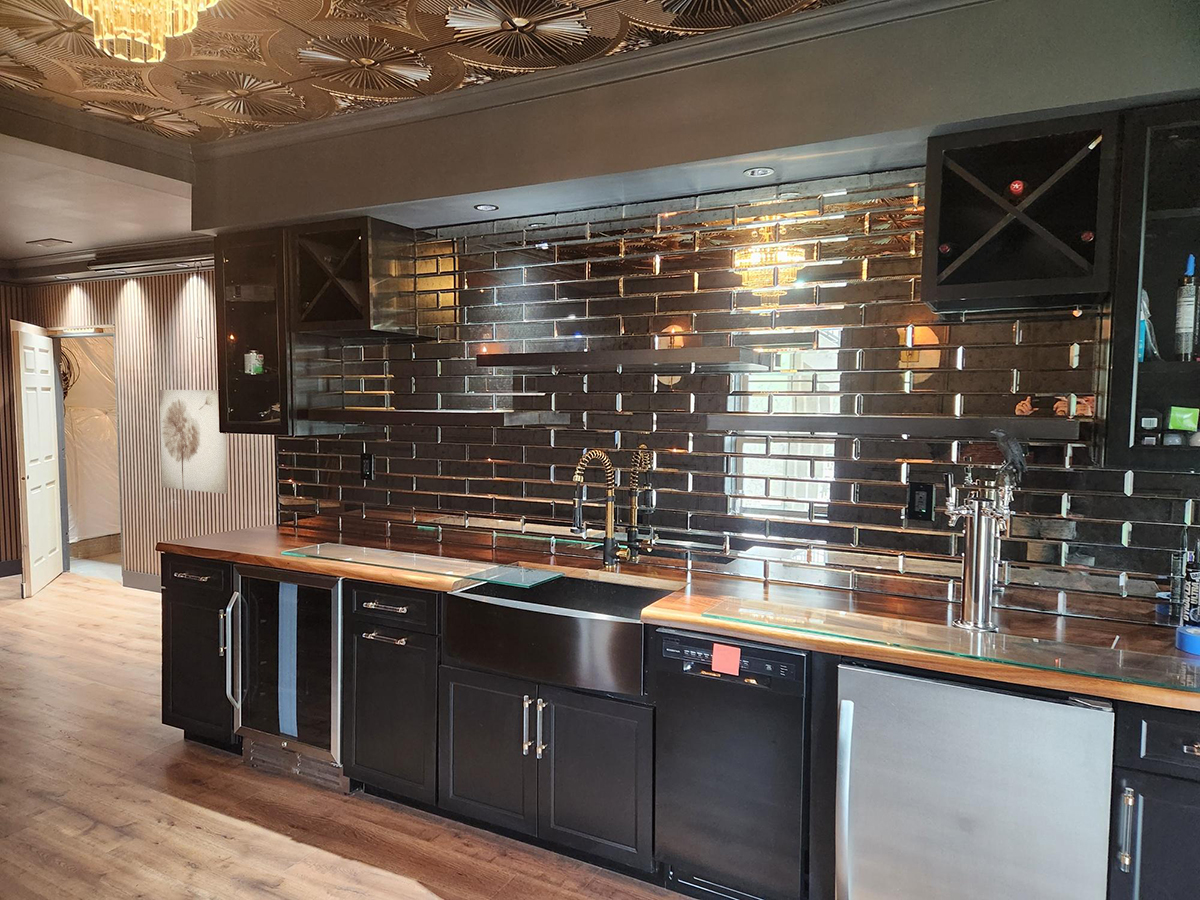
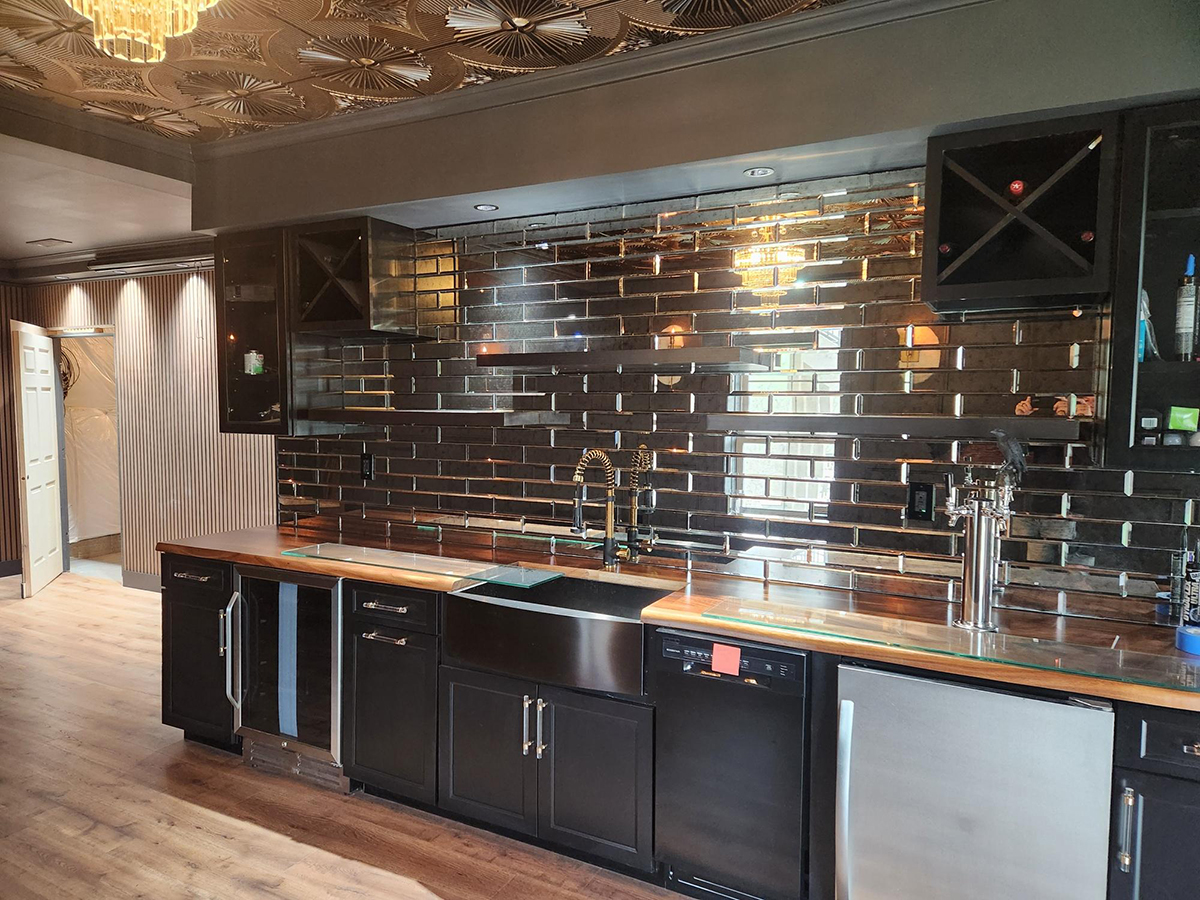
- wall art (192, 440)
